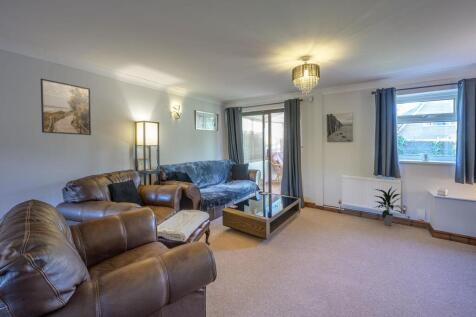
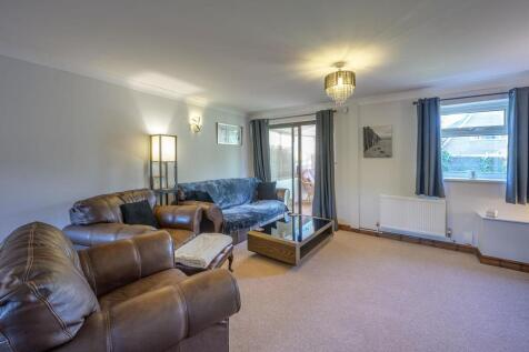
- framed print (67, 109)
- indoor plant (387, 205)
